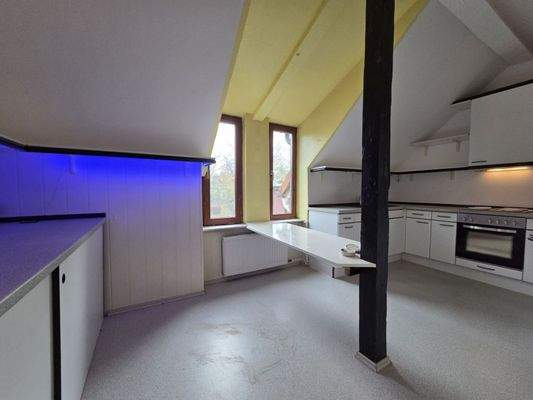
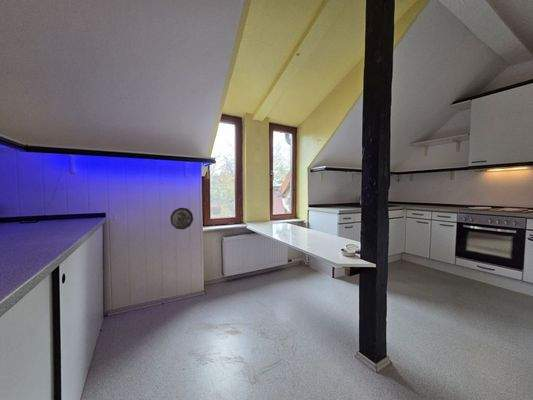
+ decorative plate (181, 218)
